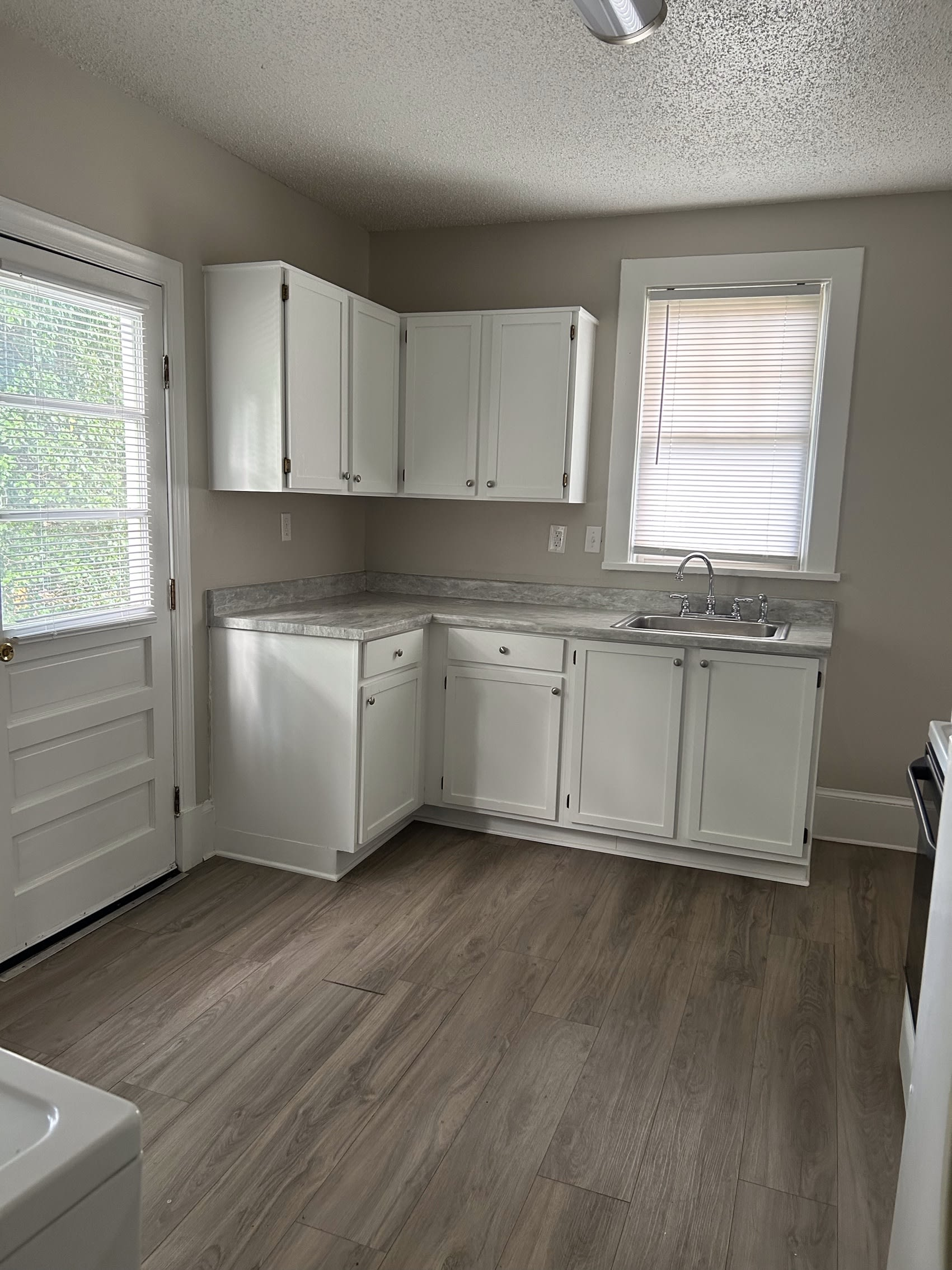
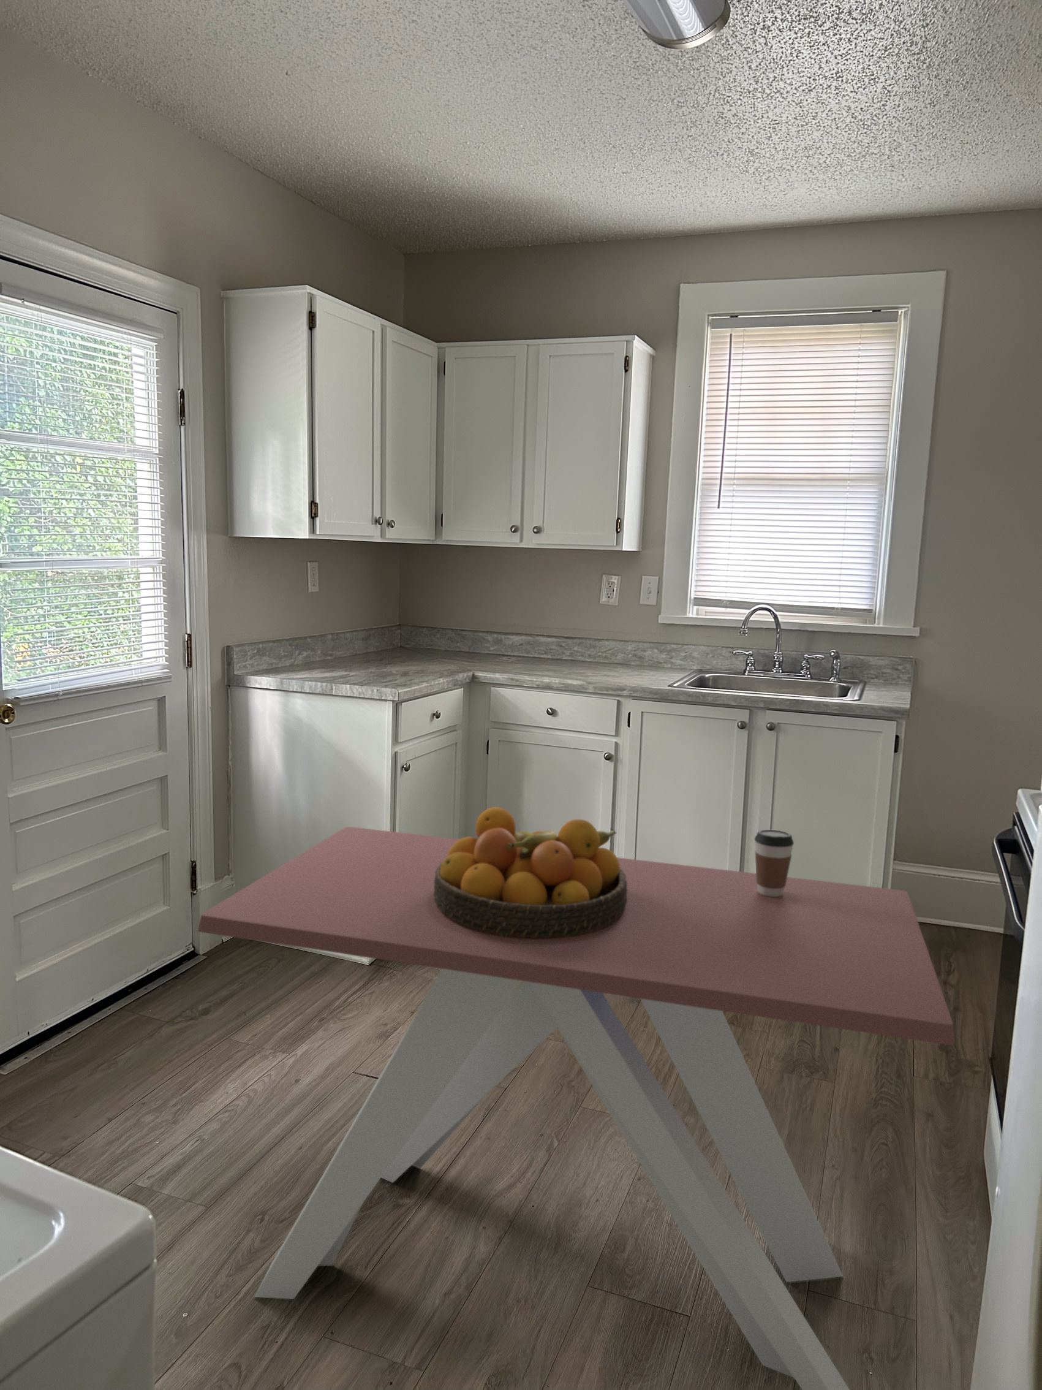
+ fruit bowl (531, 859)
+ coffee cup (773, 861)
+ dining table (588, 1077)
